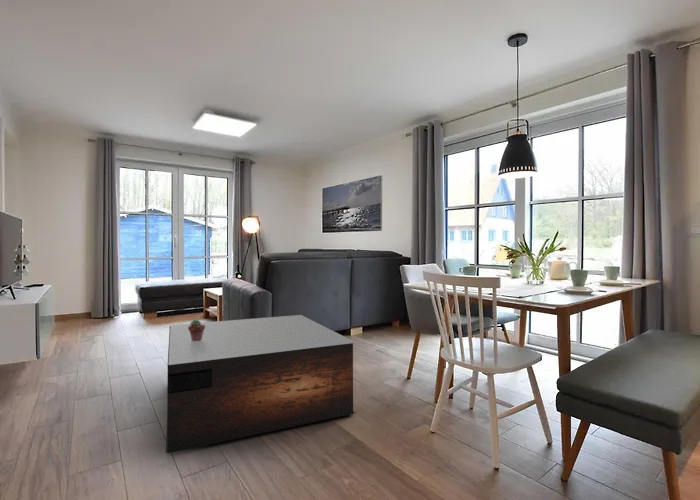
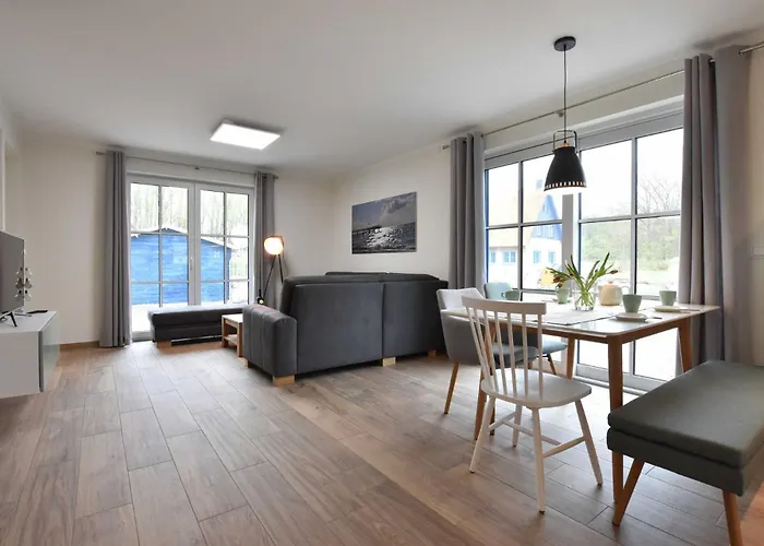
- potted succulent (196, 329)
- coffee table (253, 364)
